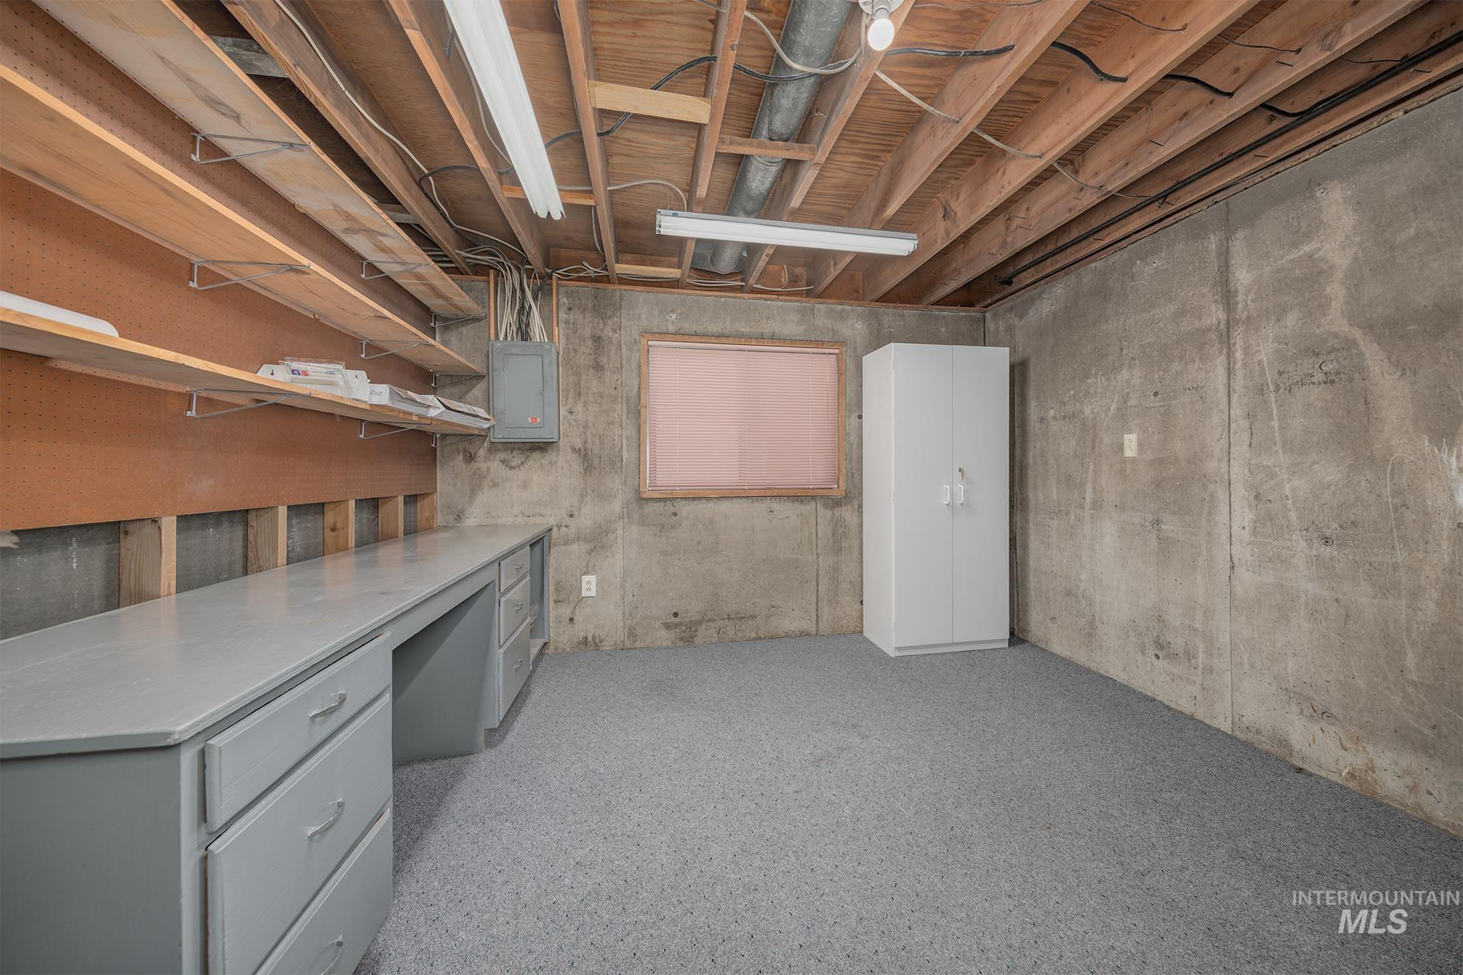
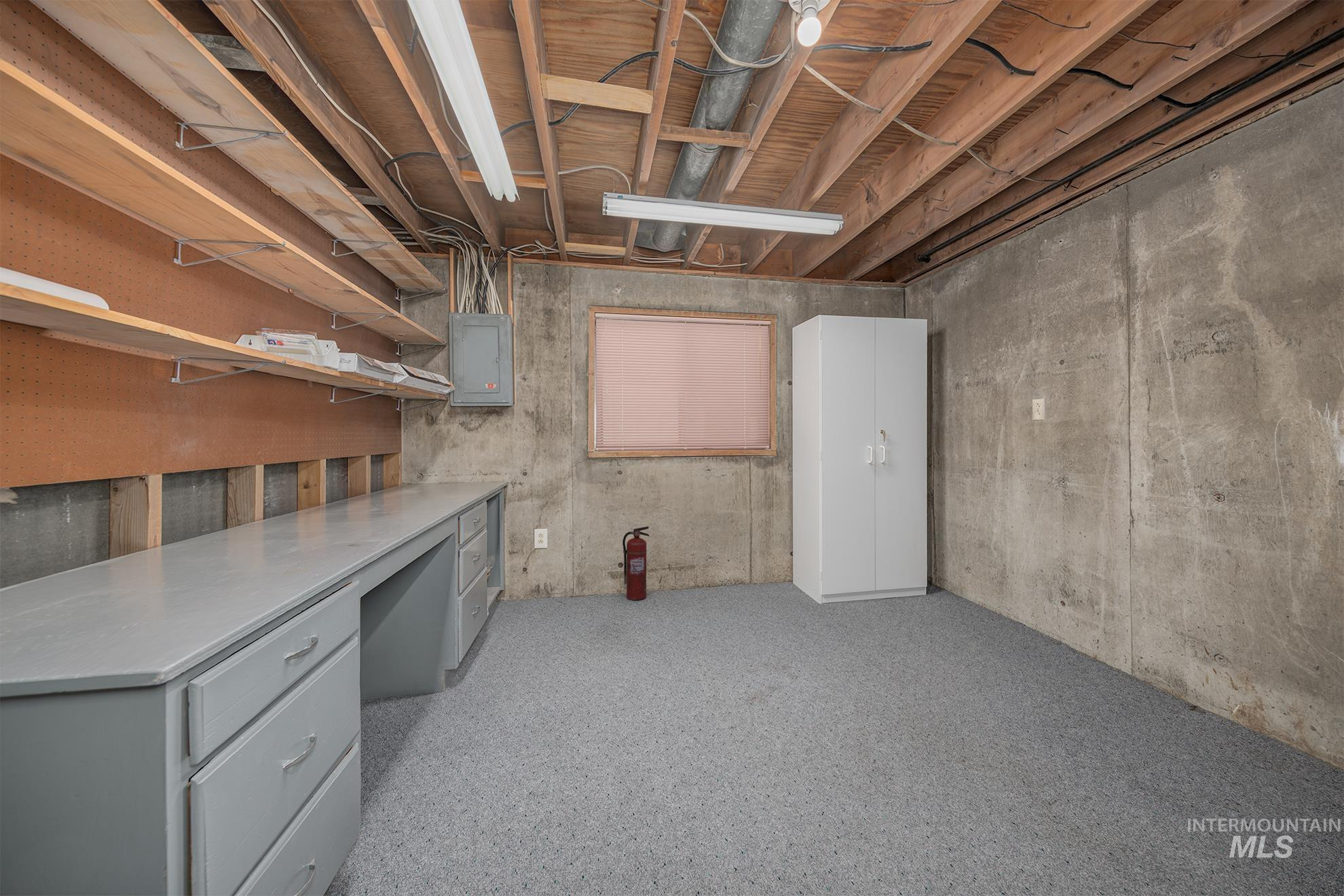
+ fire extinguisher (636, 561)
